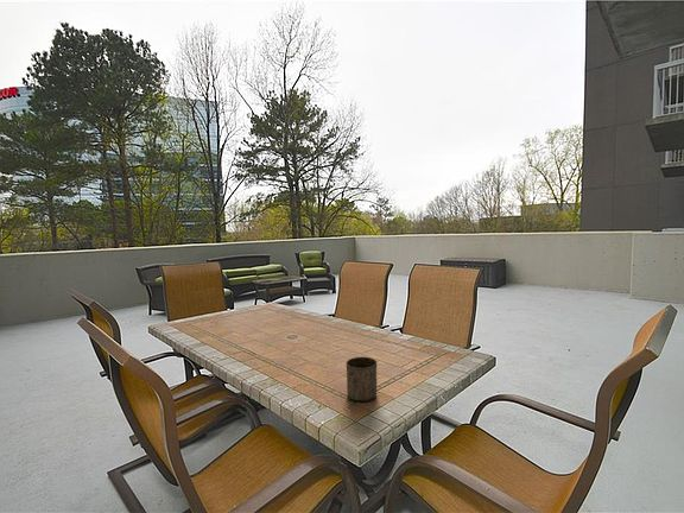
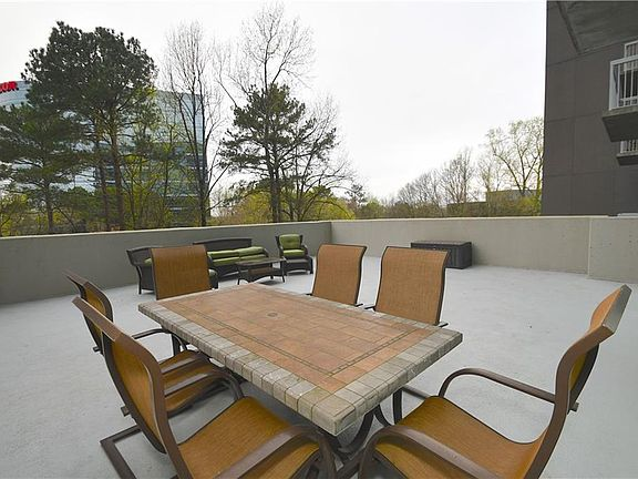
- cup (361, 378)
